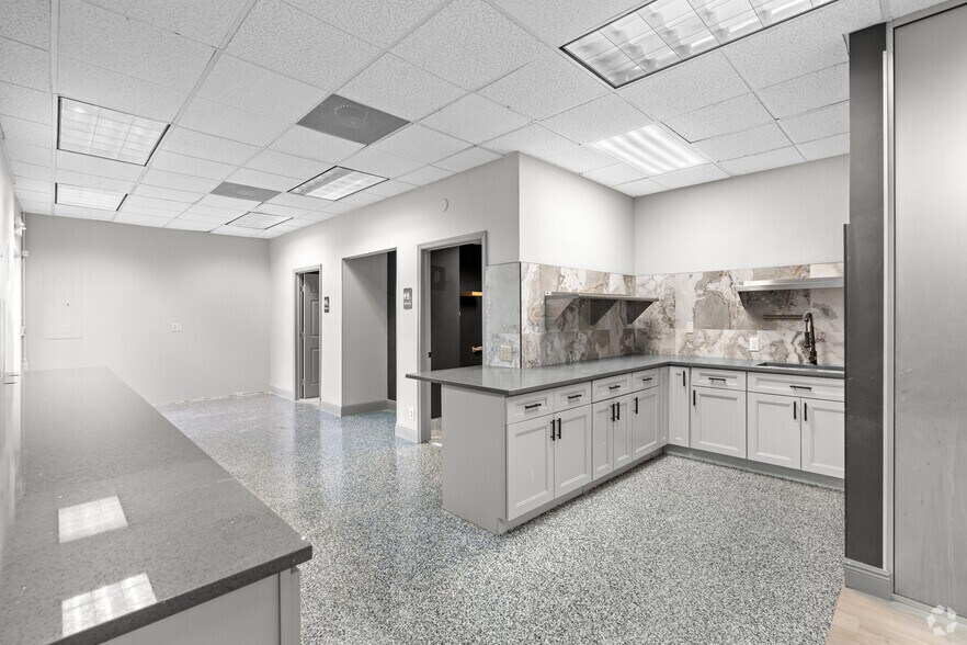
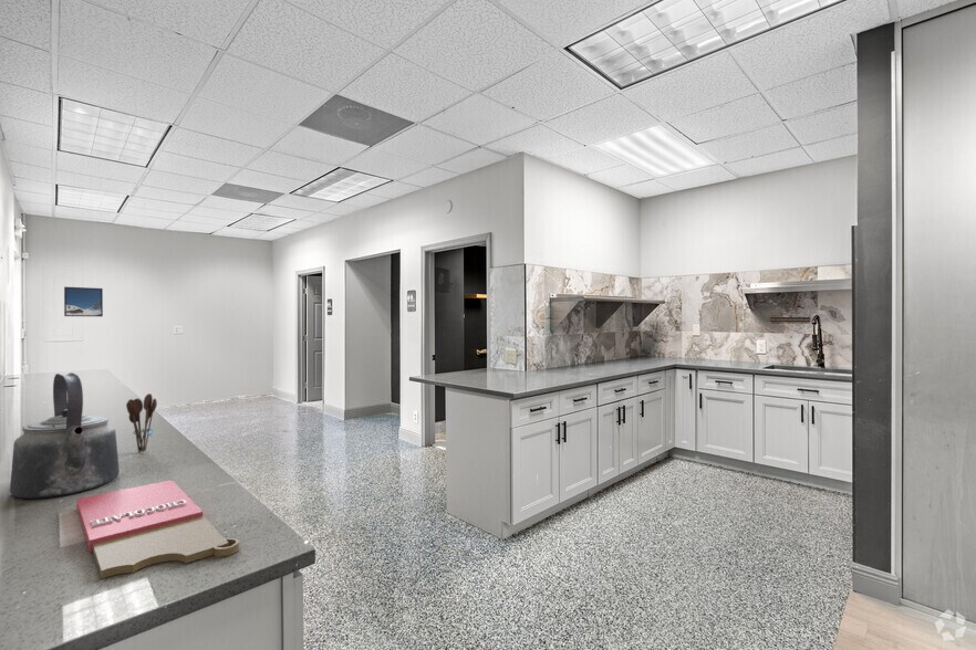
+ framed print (83, 302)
+ kettle (69, 430)
+ cutting board (150, 521)
+ utensil holder (139, 422)
